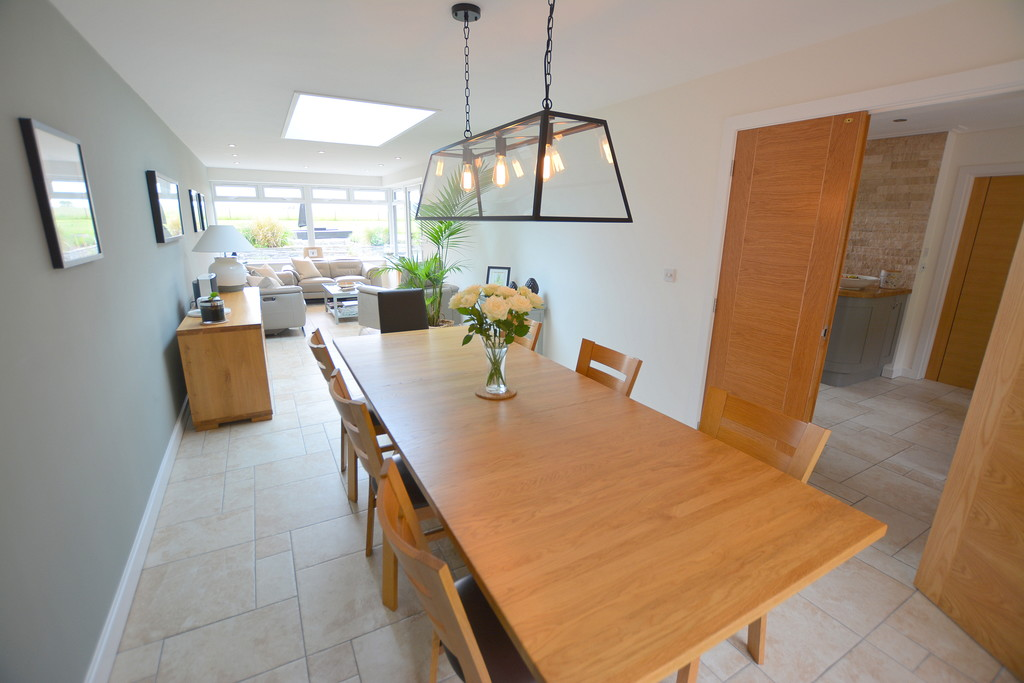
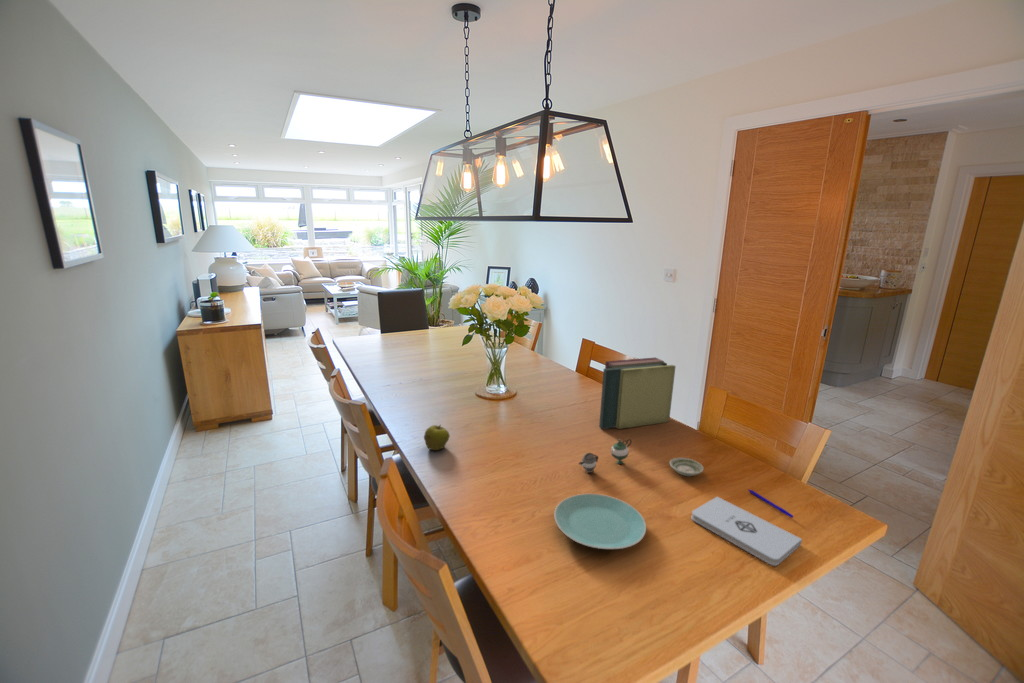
+ apple (437, 436)
+ notepad (743, 528)
+ plate (599, 522)
+ saucer (686, 468)
+ pen (768, 502)
+ book (631, 392)
+ teapot (611, 453)
